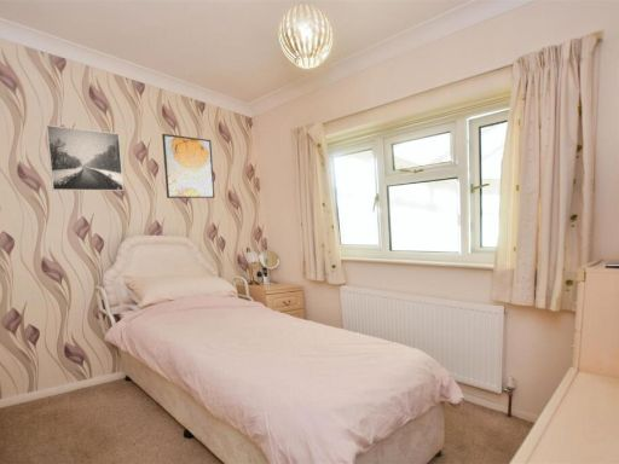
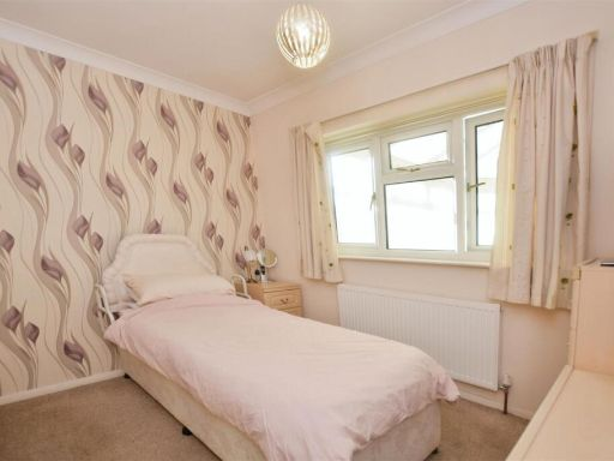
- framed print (190, 167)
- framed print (87, 160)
